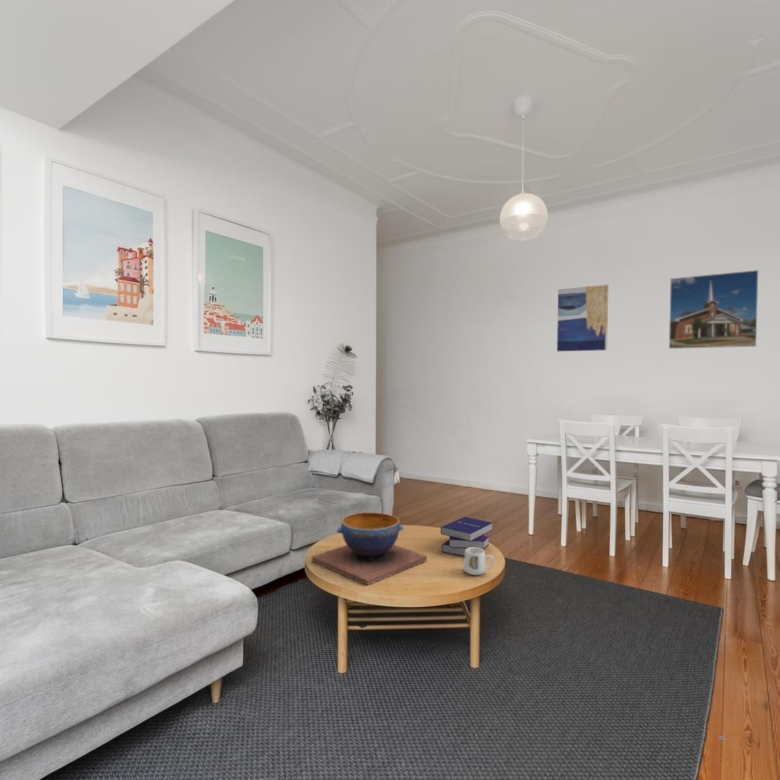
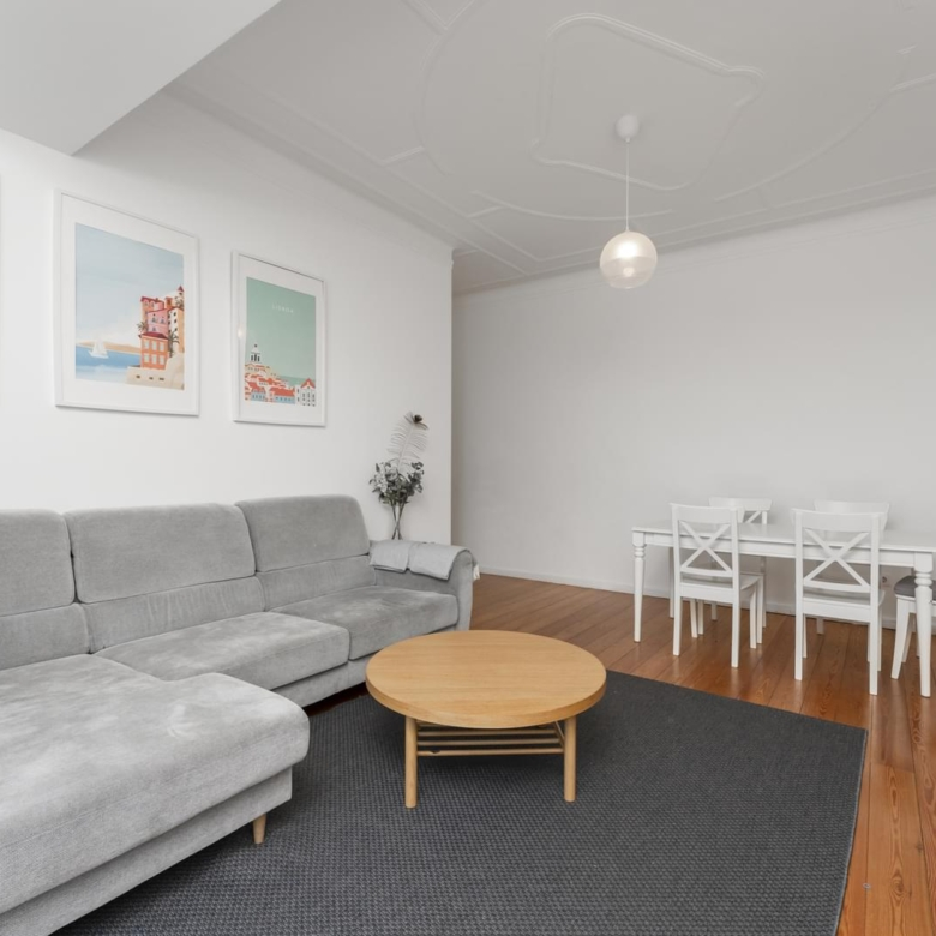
- mug (478, 561)
- wall art (582, 319)
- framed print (711, 311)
- book (466, 536)
- decorative bowl (369, 540)
